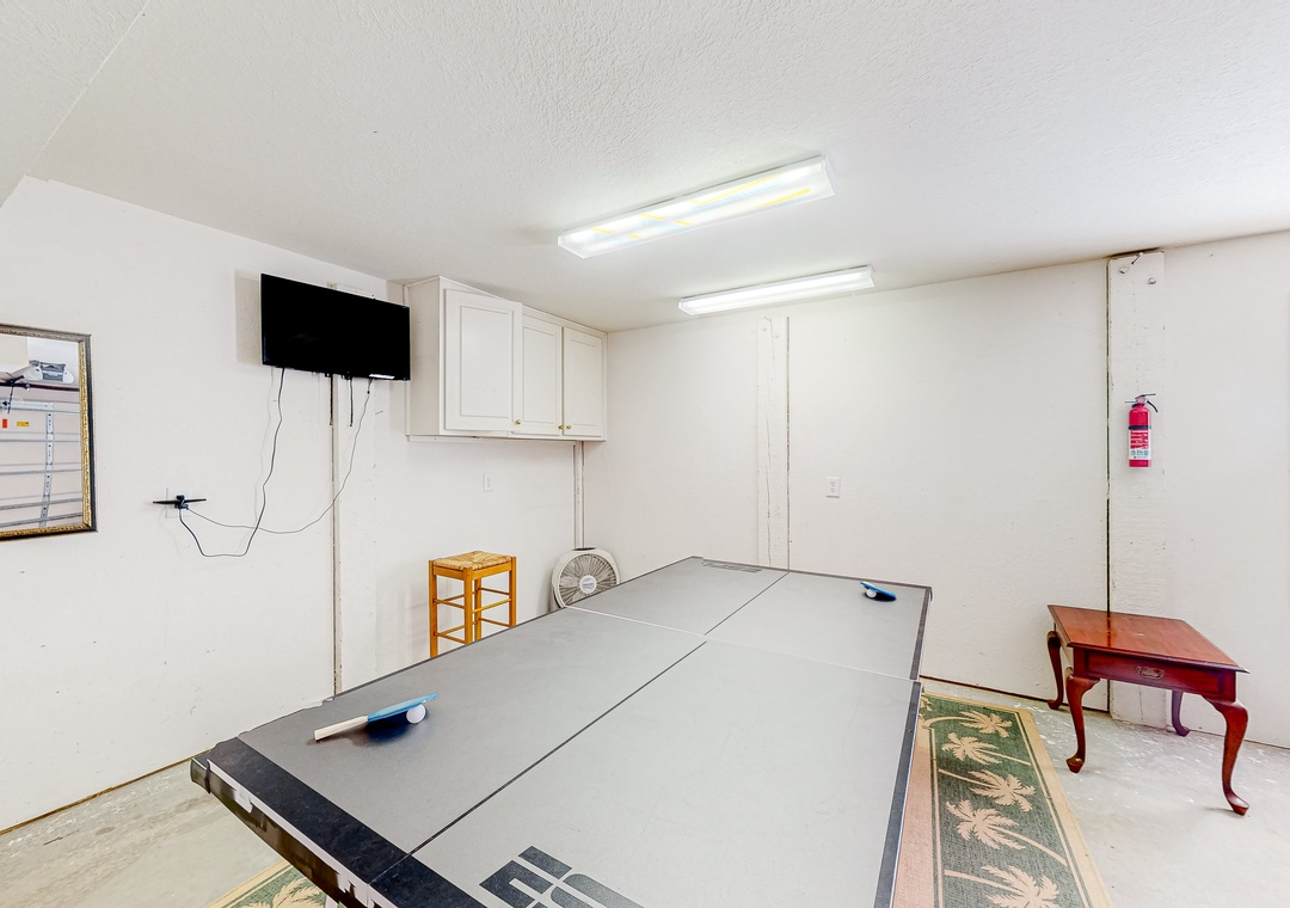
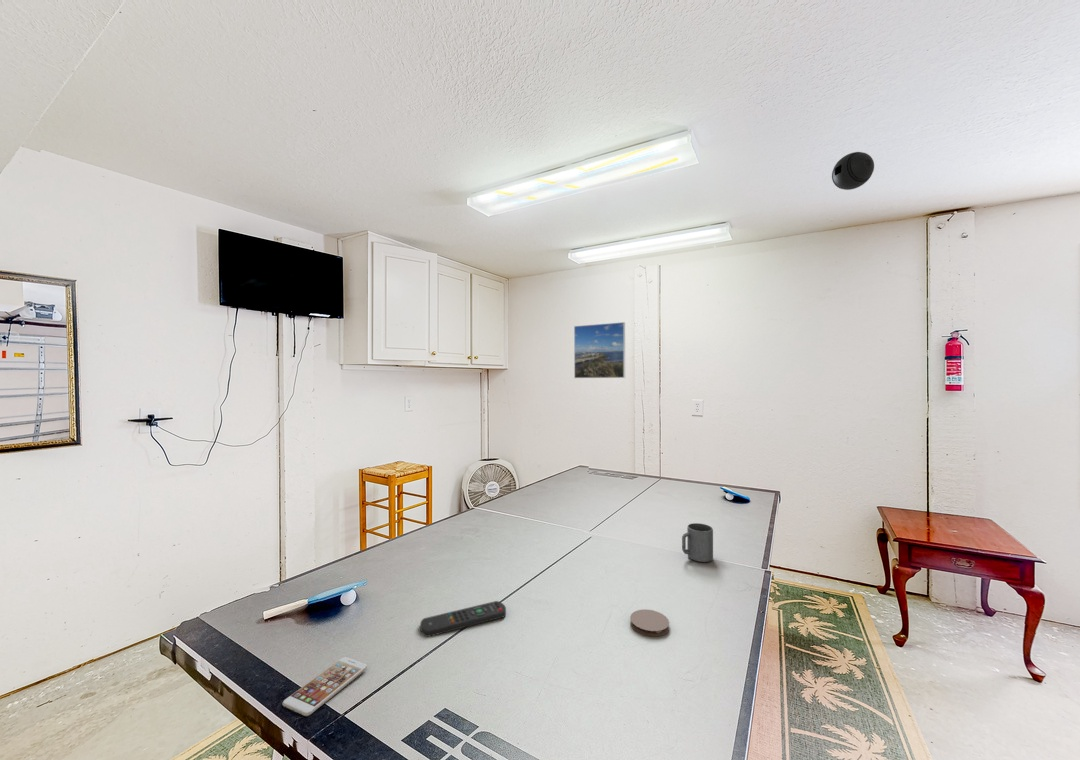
+ smartphone (327, 683)
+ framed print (598, 351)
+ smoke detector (852, 171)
+ remote control (464, 617)
+ mug (696, 542)
+ coaster (649, 622)
